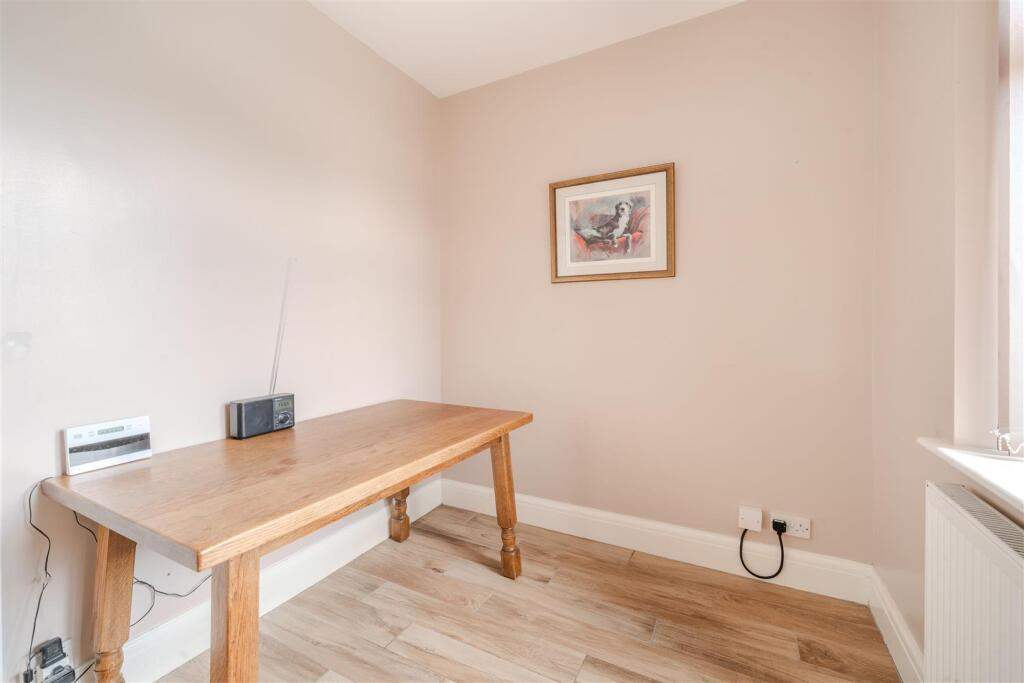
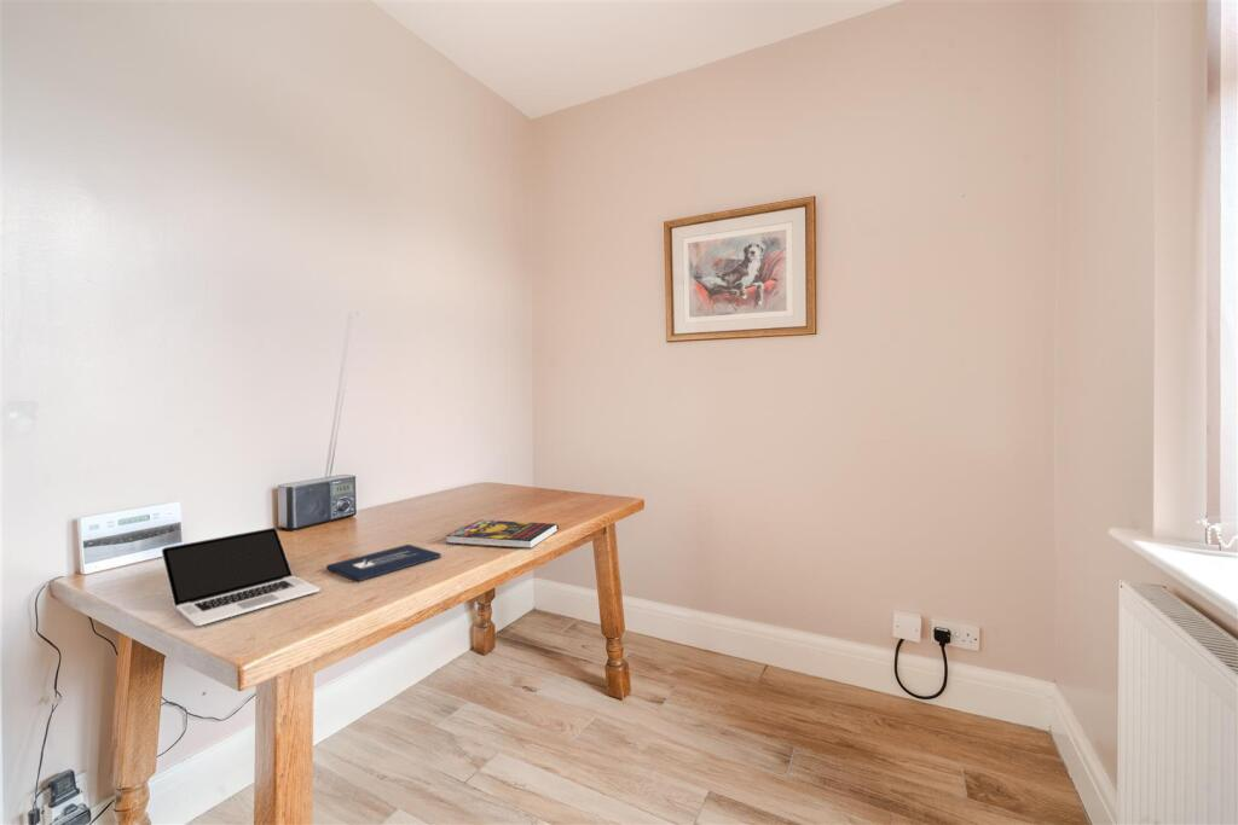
+ laptop (326, 565)
+ book (504, 531)
